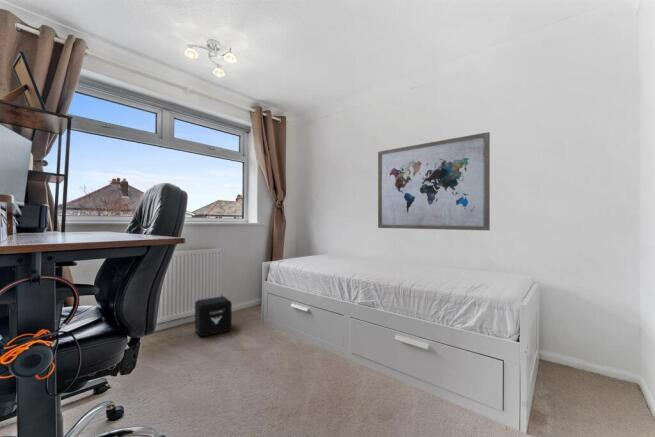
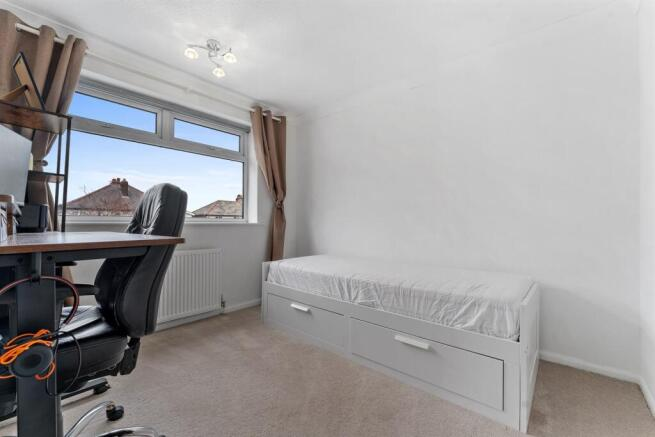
- wall art (426, 186)
- air purifier (213, 315)
